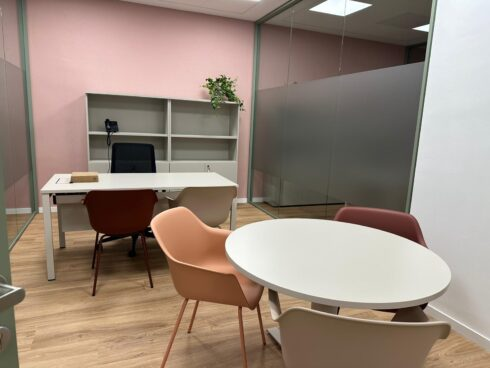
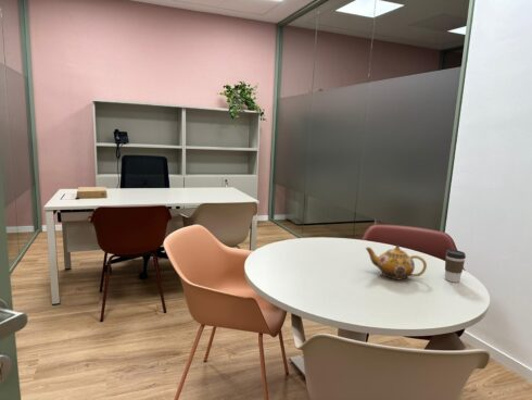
+ coffee cup (454, 265)
+ teapot (395, 260)
